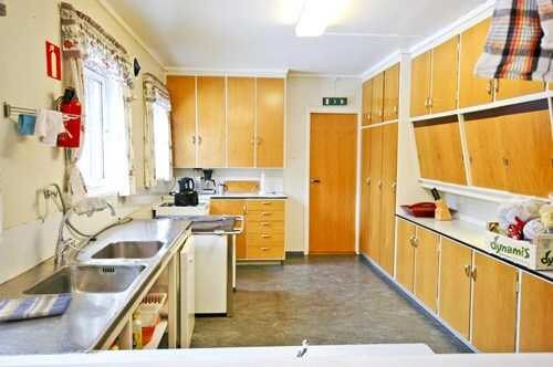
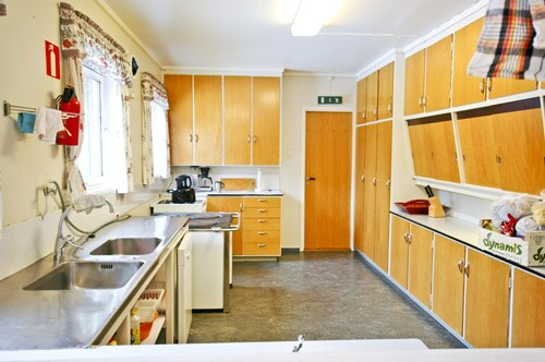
- dish towel (32, 306)
